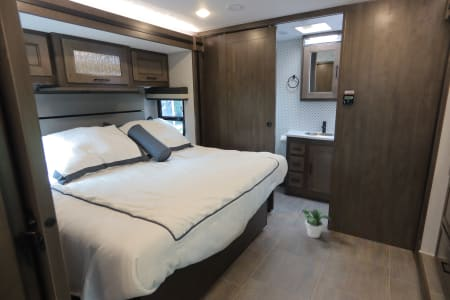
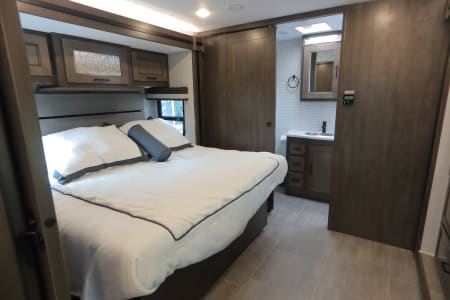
- potted plant (314, 224)
